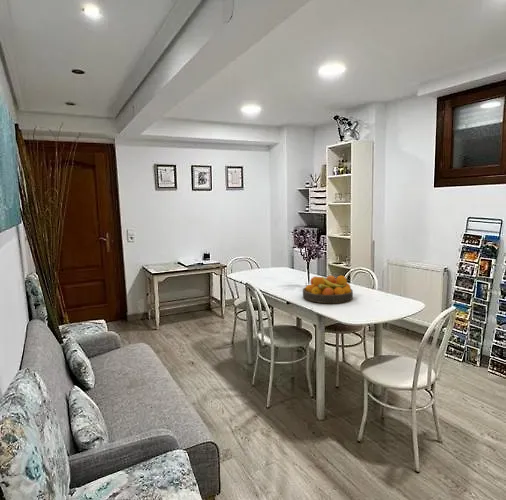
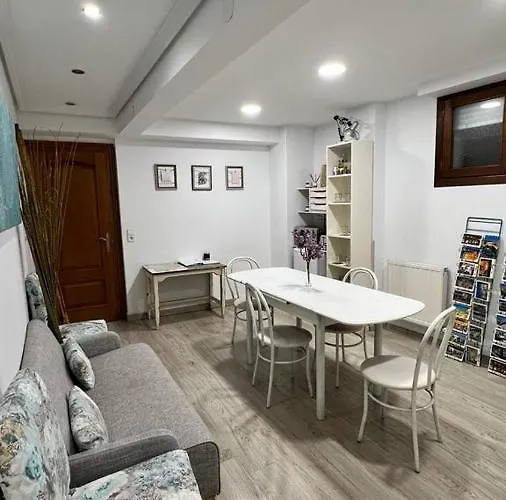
- fruit bowl (327, 286)
